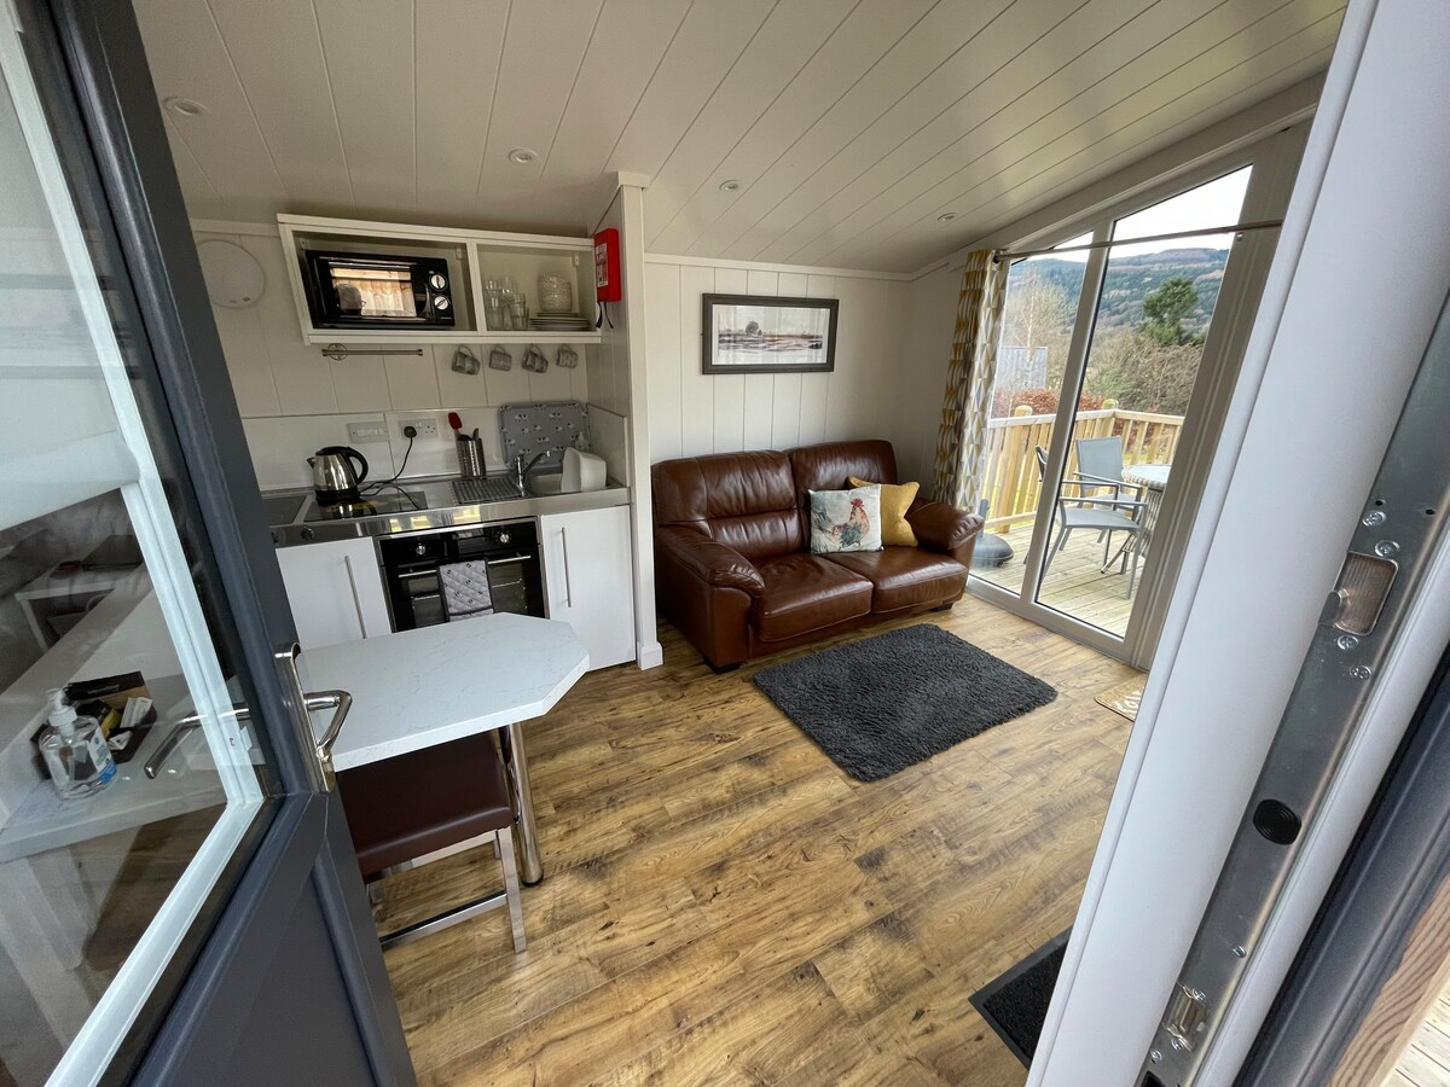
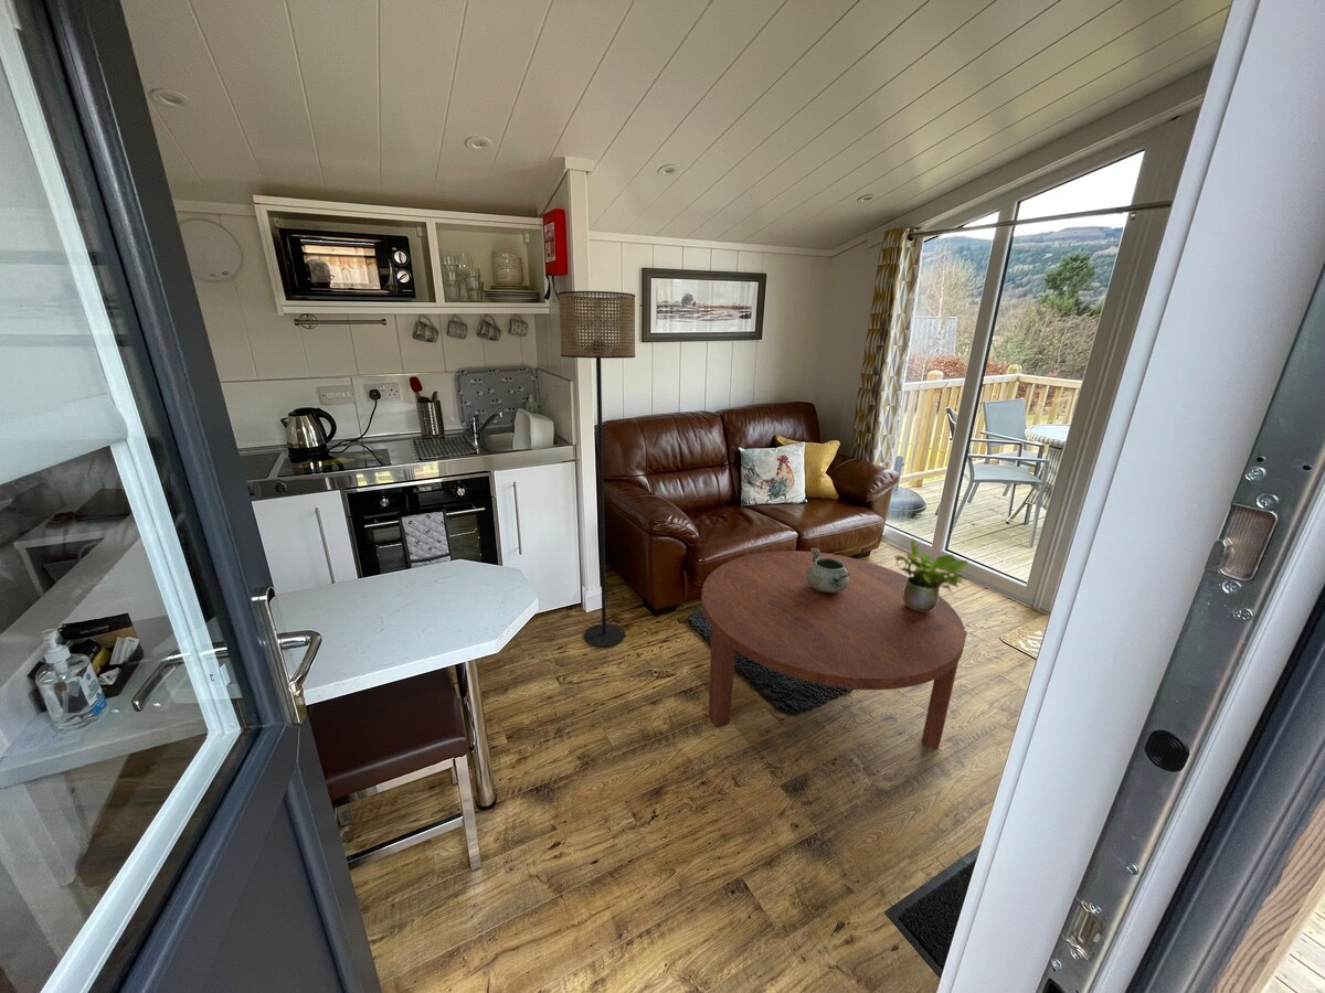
+ floor lamp (601, 482)
+ coffee table (818, 647)
+ potted plant (928, 578)
+ decorative bowl (828, 573)
